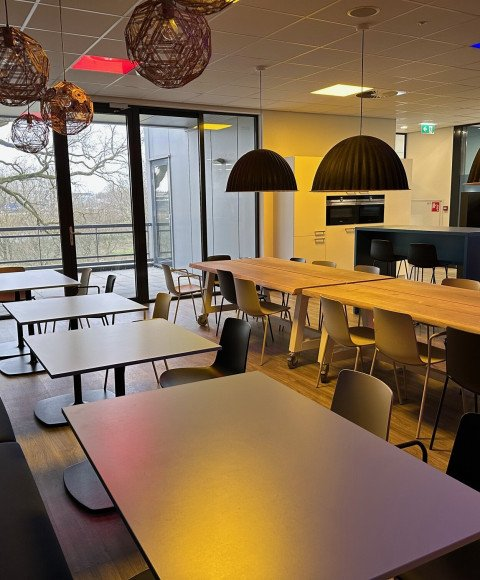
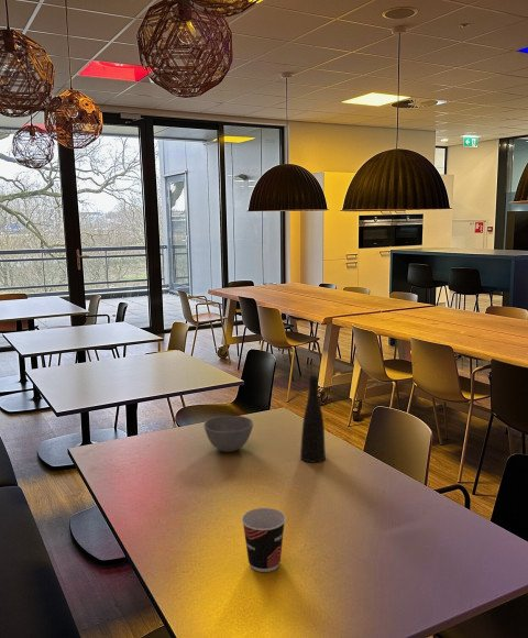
+ bowl (229, 436)
+ cup (264, 540)
+ vase (312, 417)
